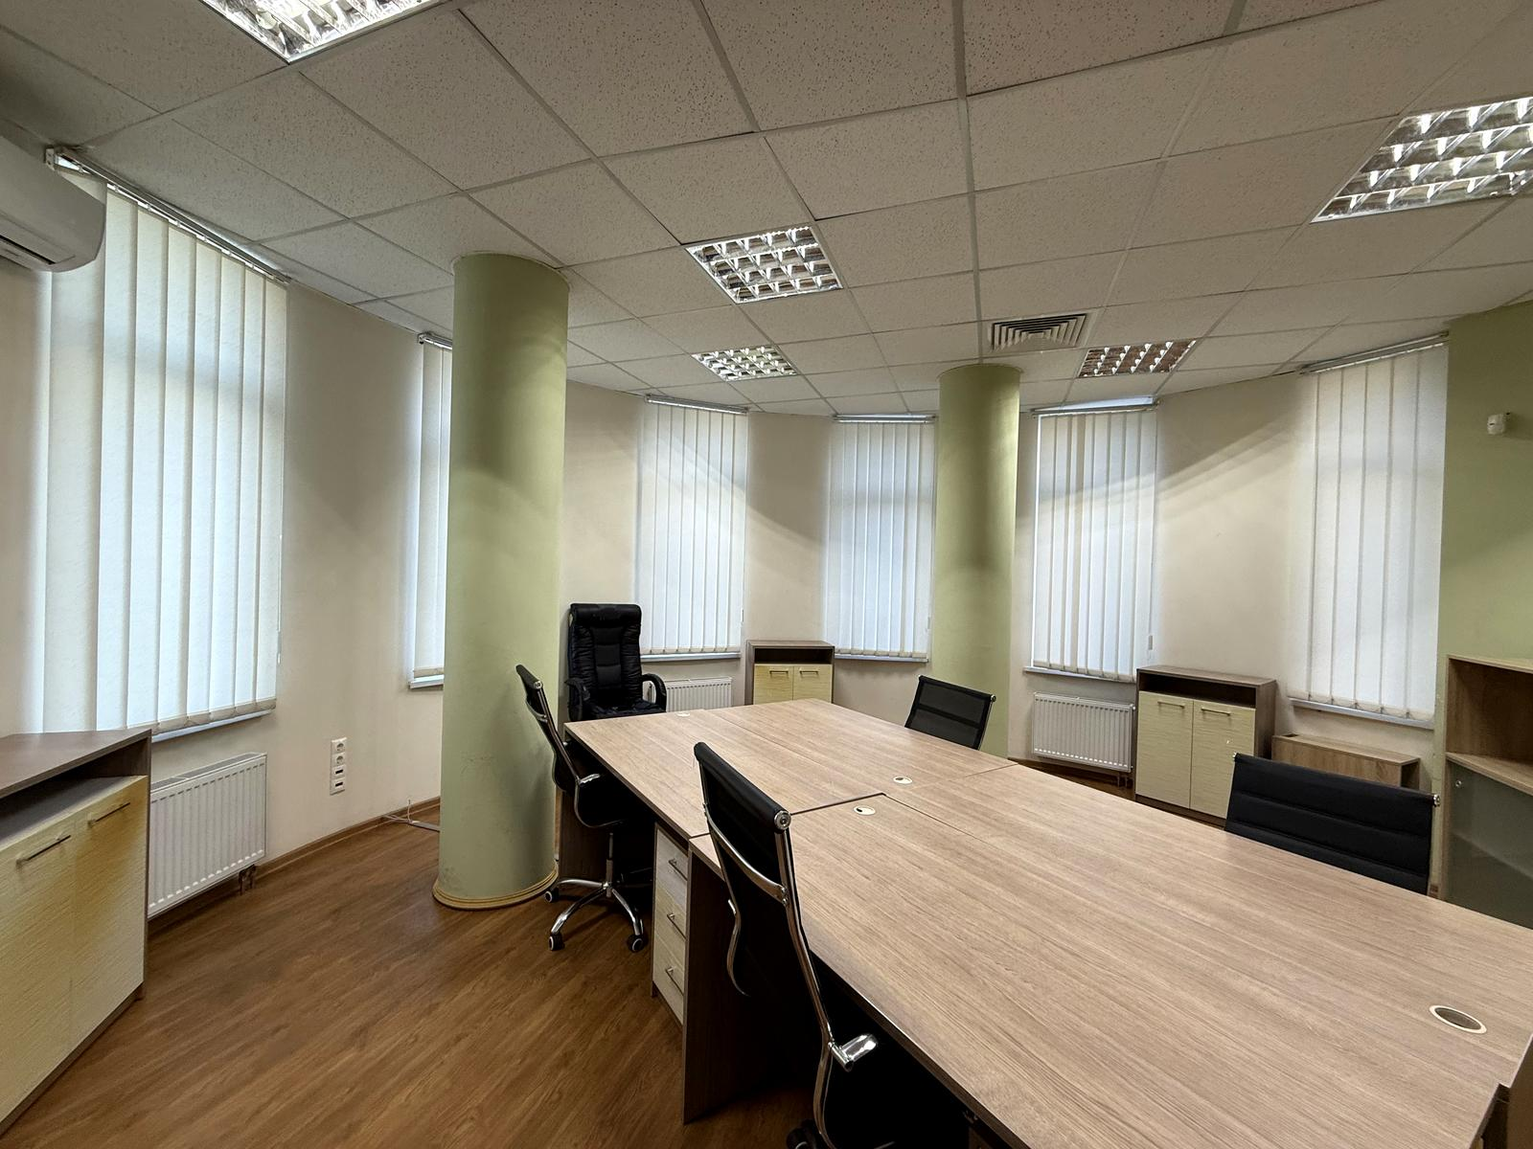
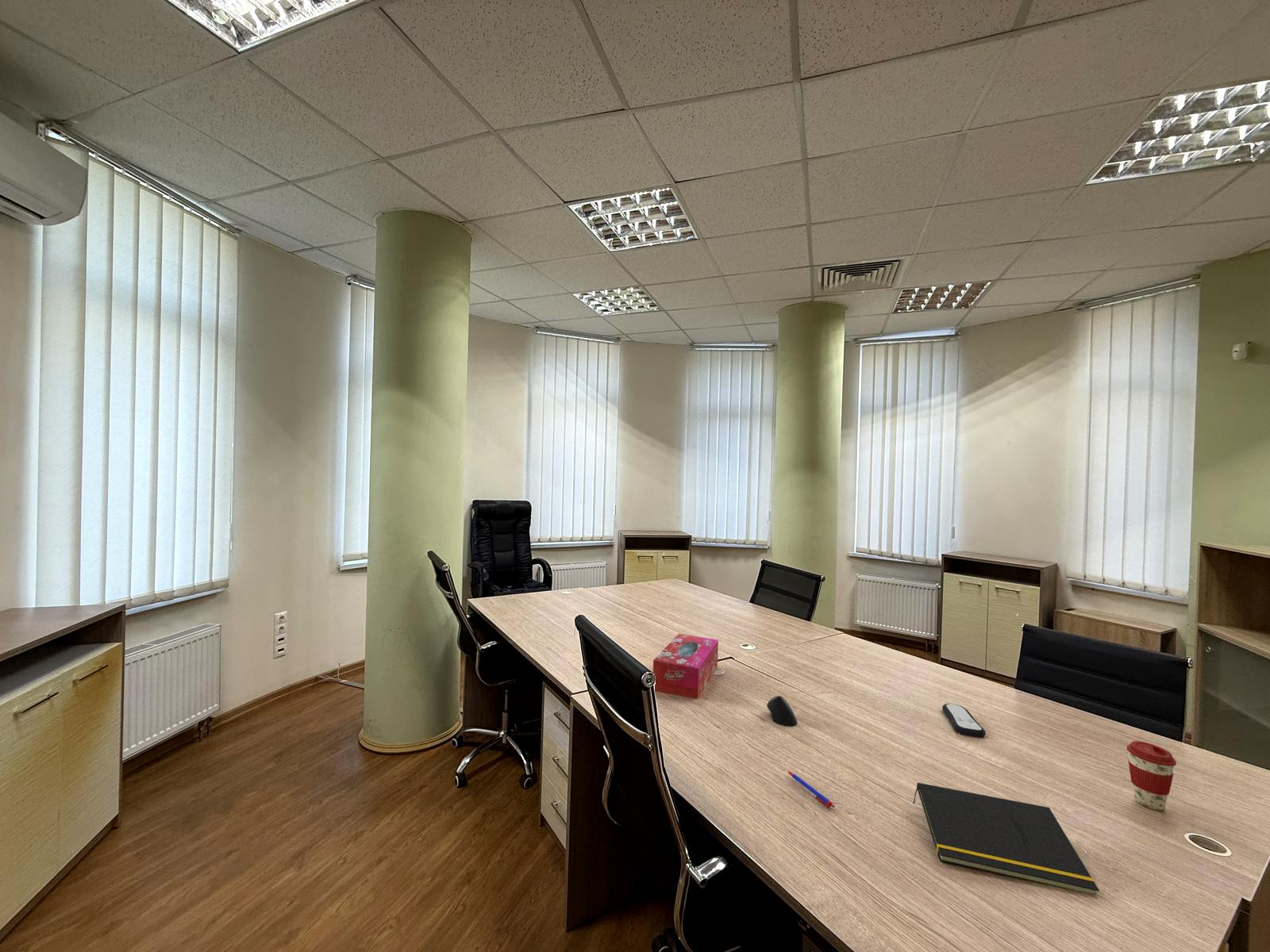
+ notepad (997, 832)
+ coffee cup (1149, 776)
+ pen (809, 787)
+ tissue box (687, 663)
+ remote control (961, 719)
+ computer mouse (780, 708)
